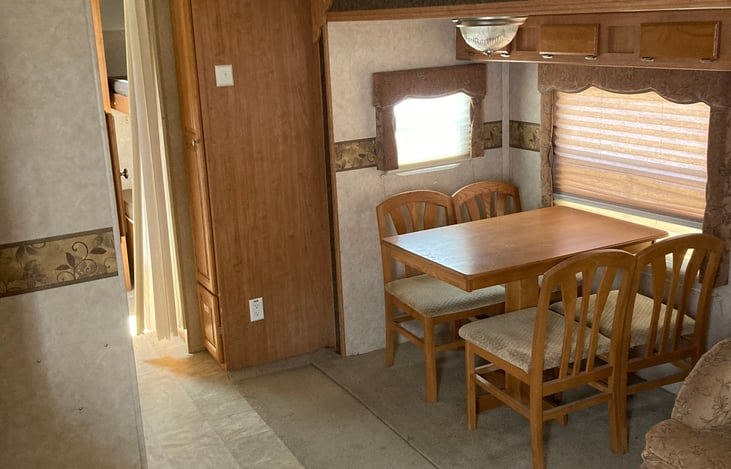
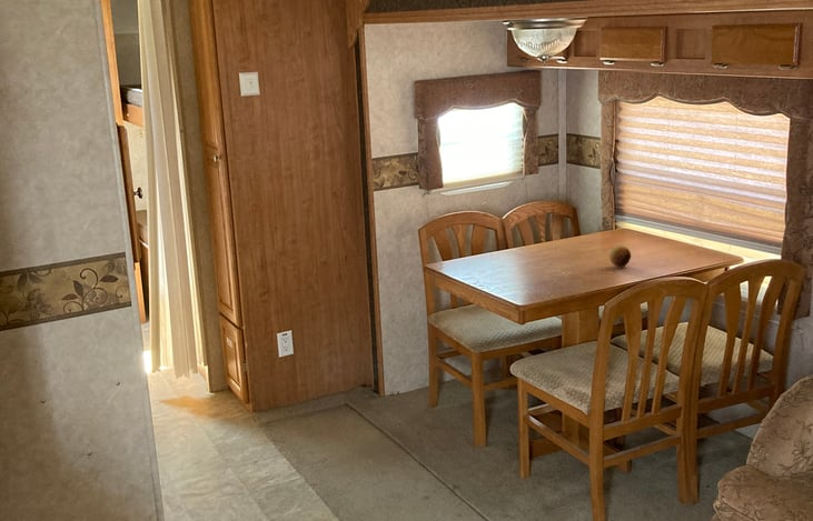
+ fruit (619, 257)
